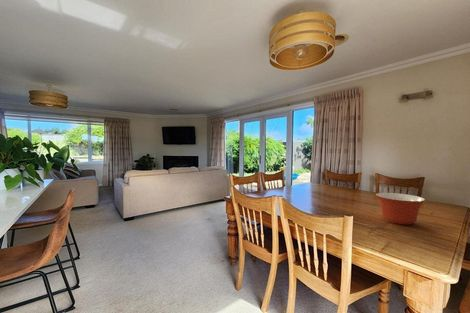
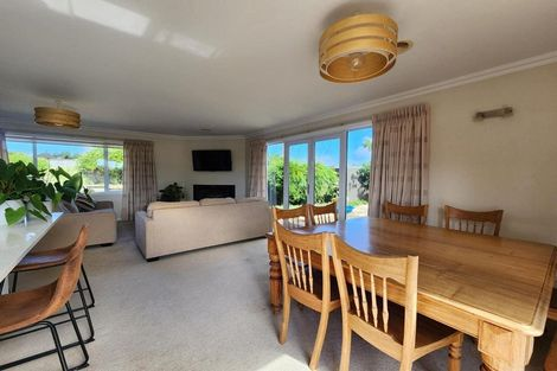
- mixing bowl (398, 208)
